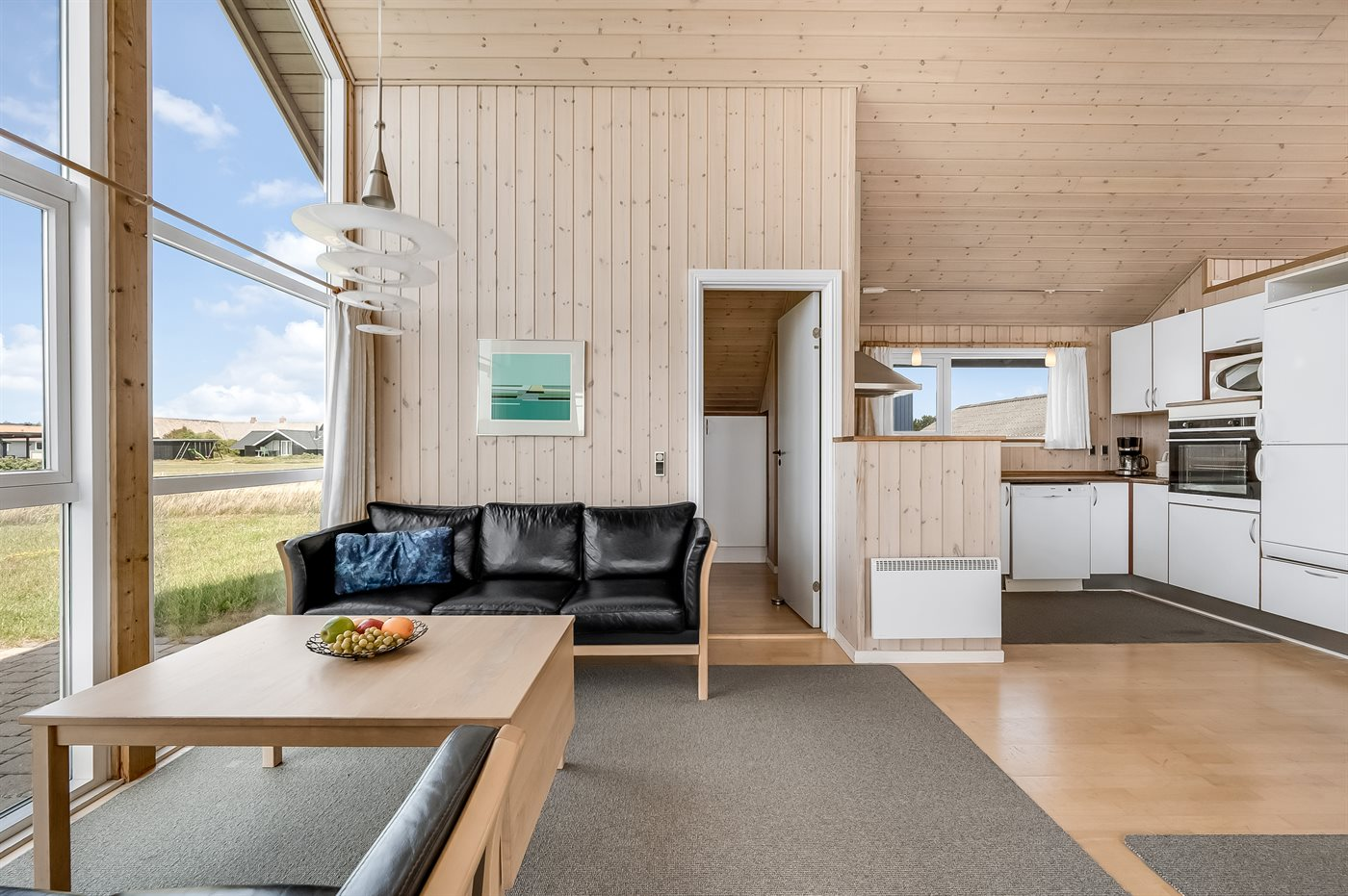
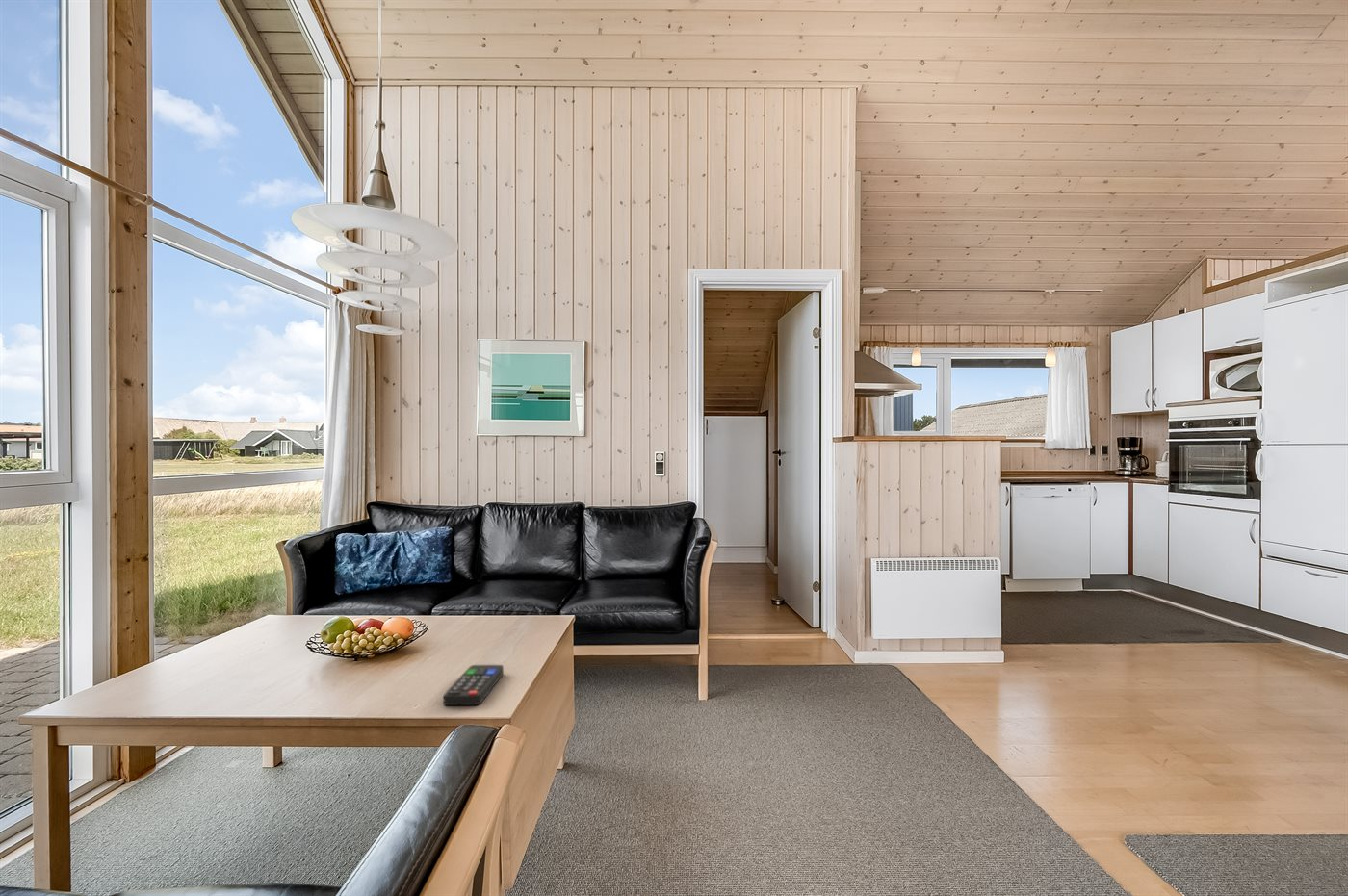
+ remote control (475, 682)
